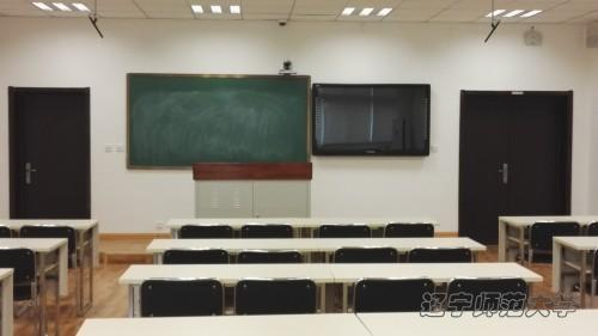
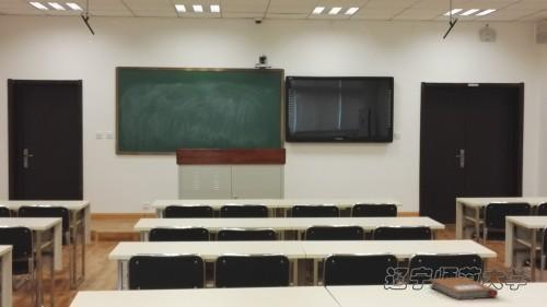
+ notebook (463, 287)
